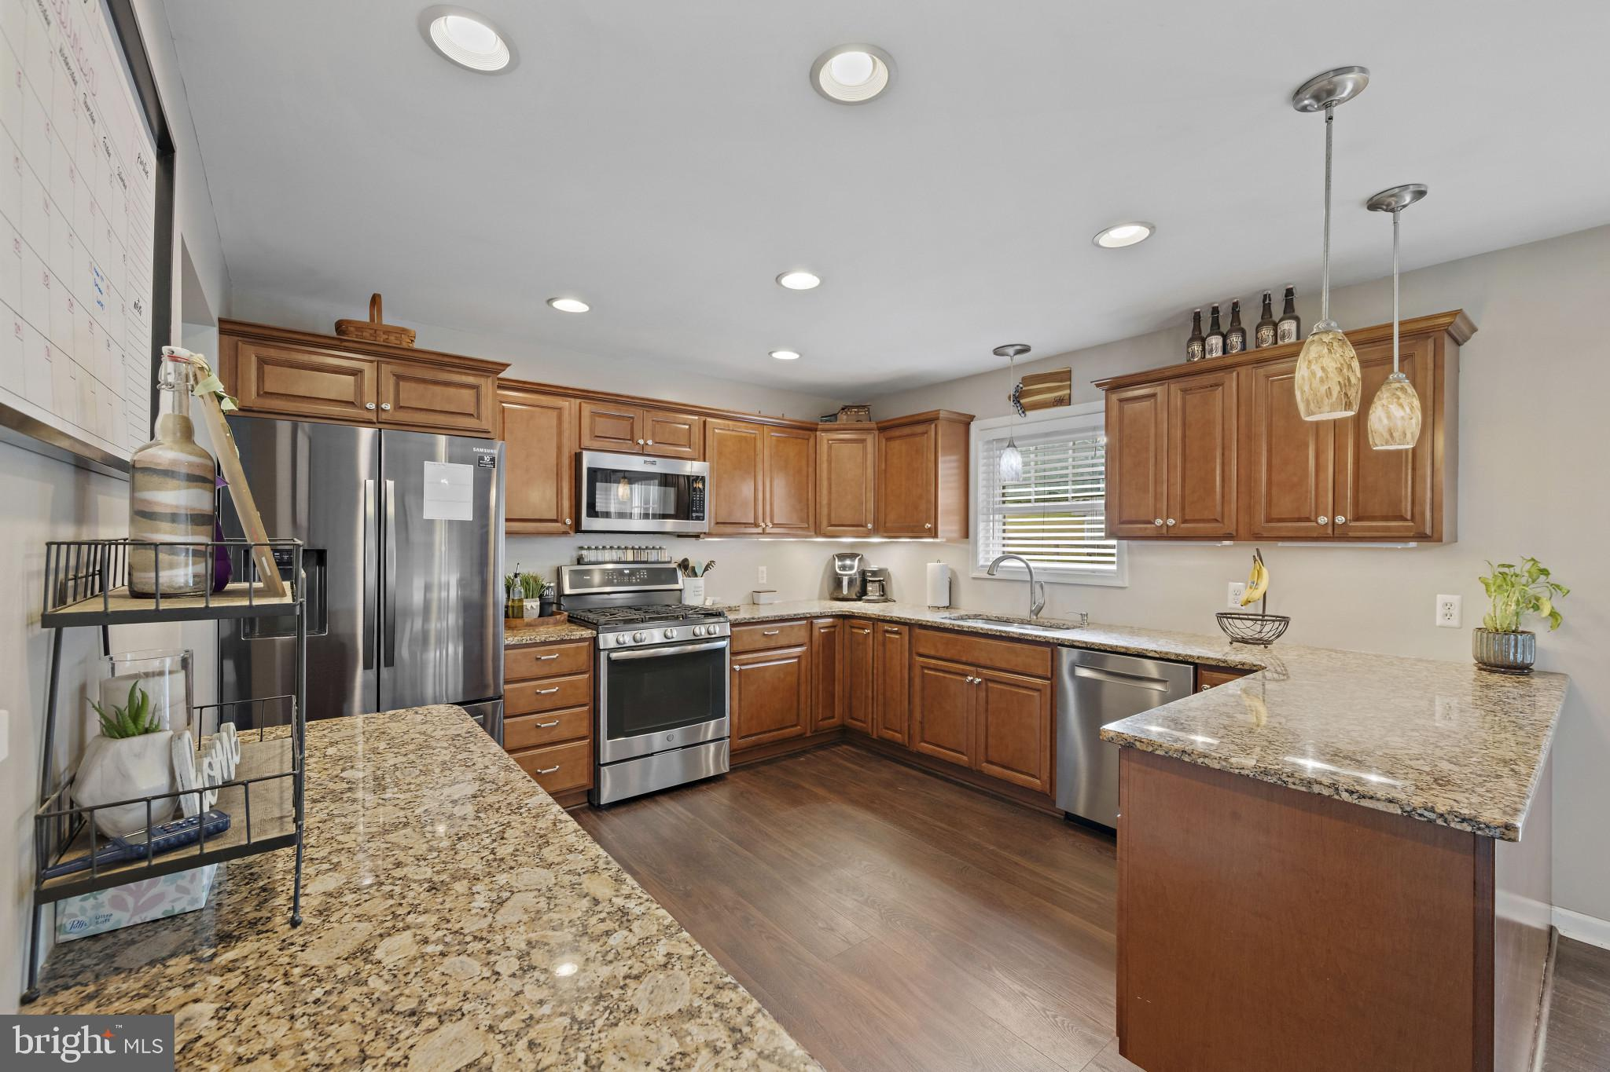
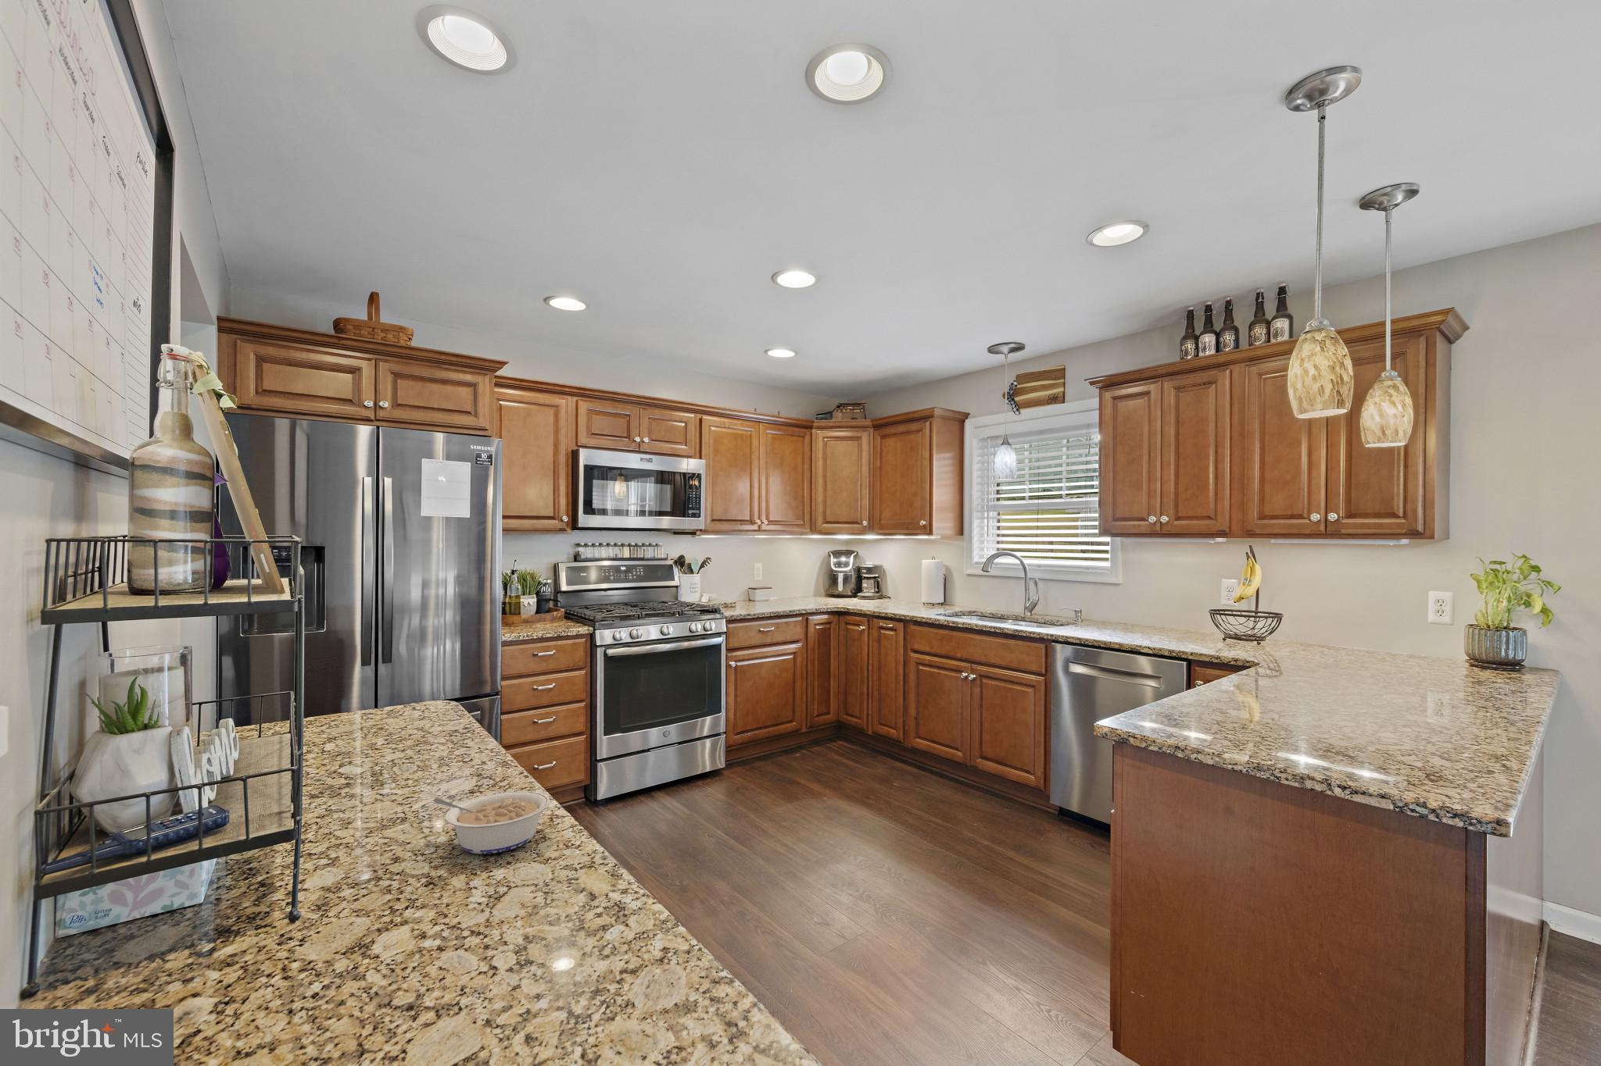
+ legume (494, 821)
